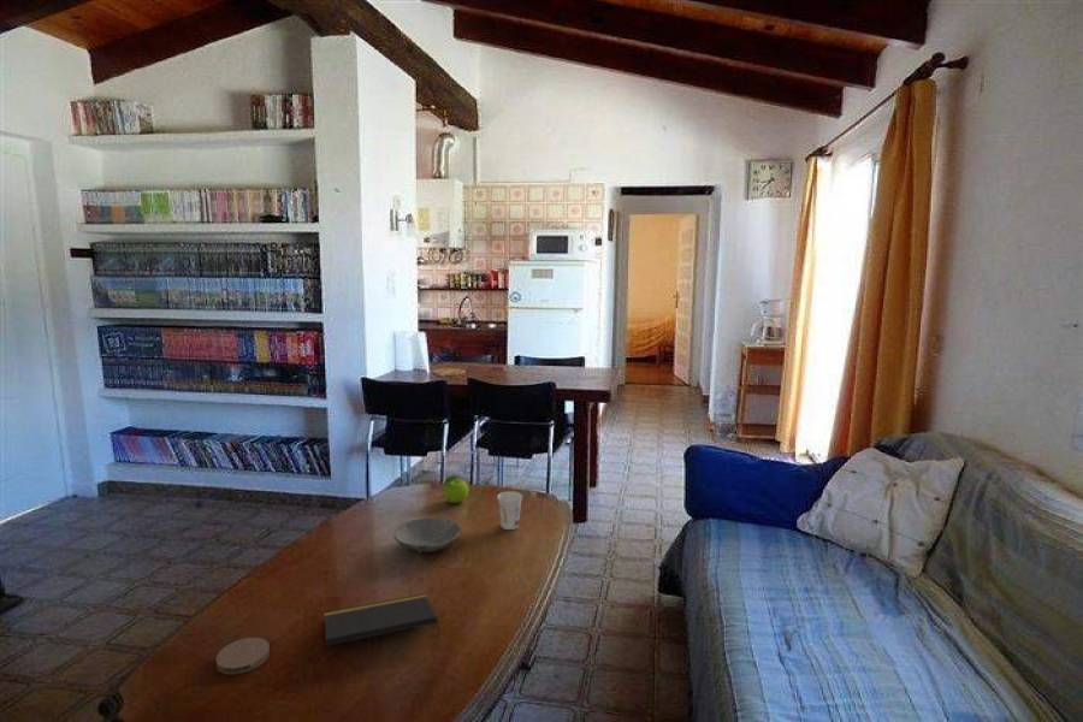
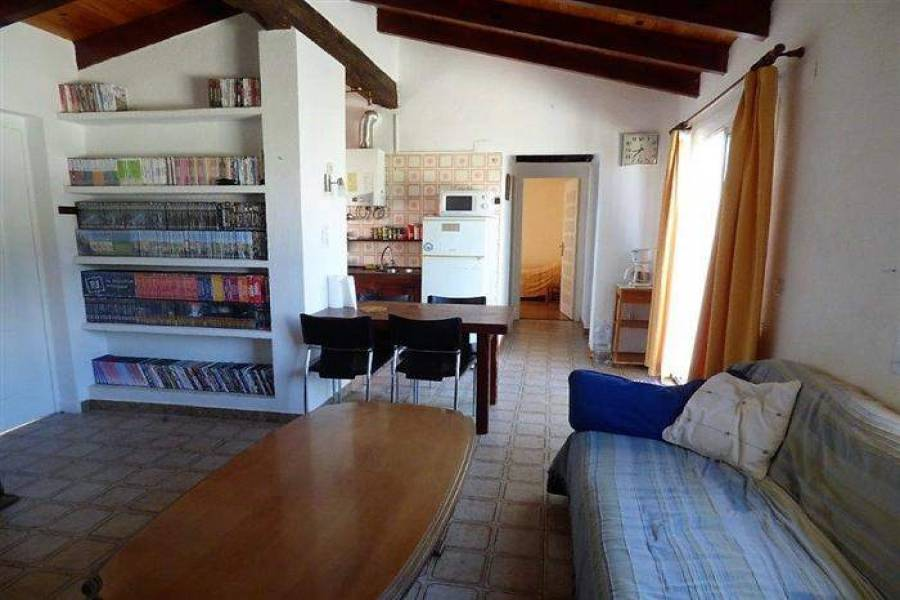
- coaster (243, 655)
- cup (509, 510)
- fruit (452, 489)
- bowl (427, 538)
- notepad (379, 617)
